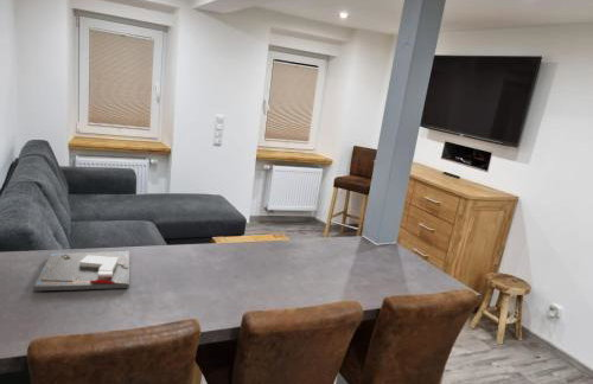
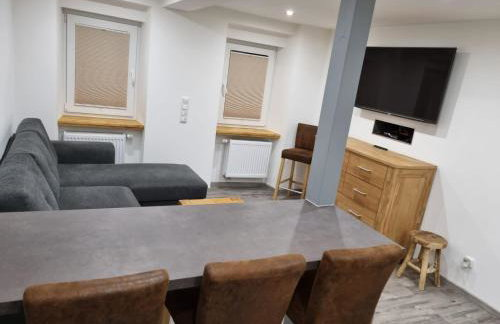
- board game (89, 267)
